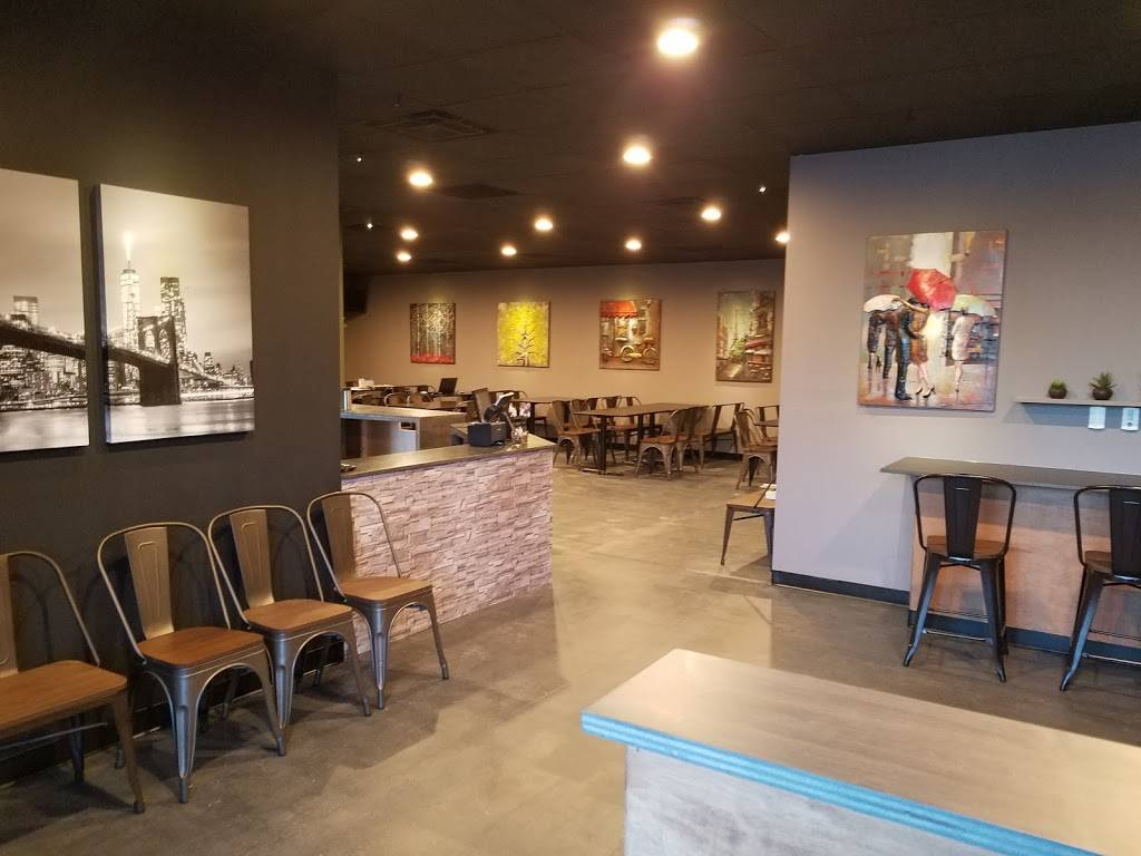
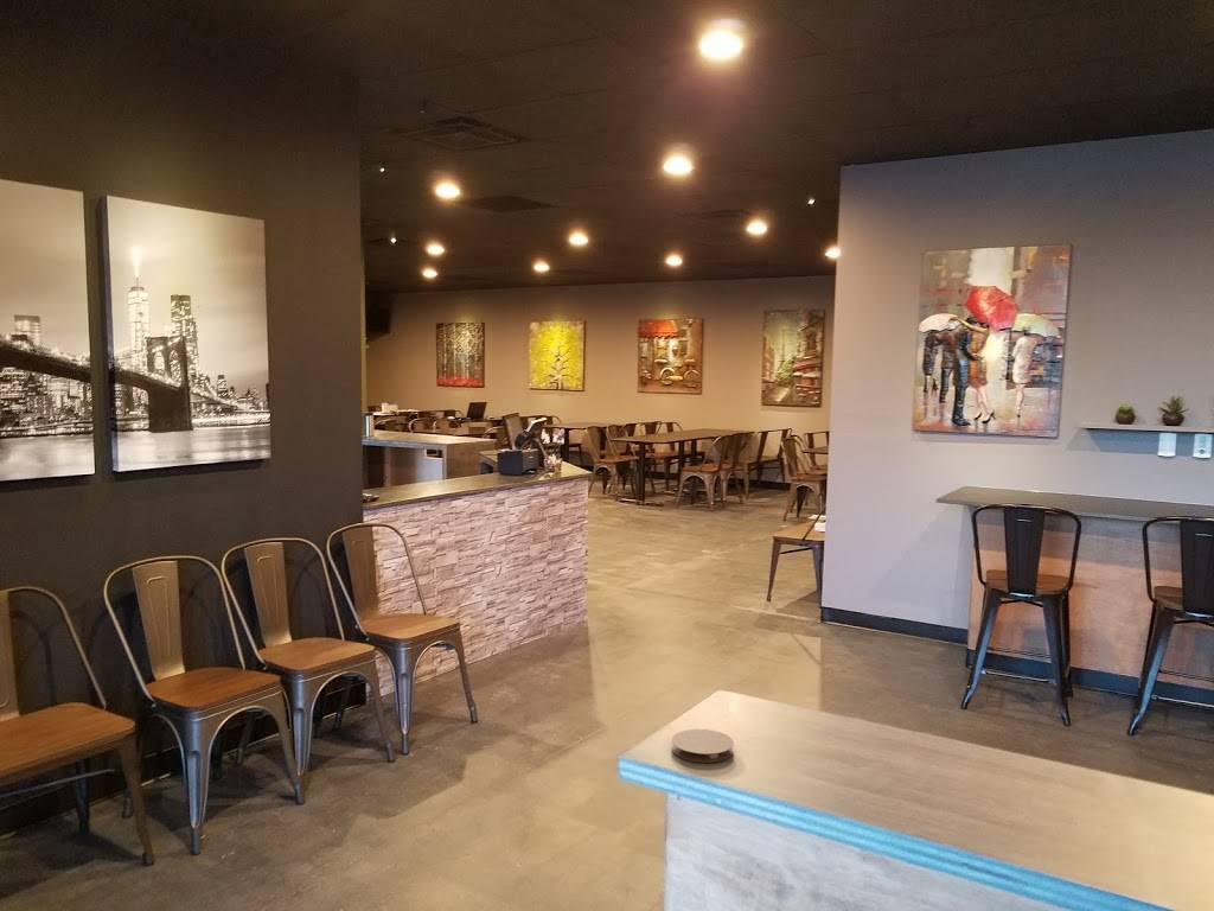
+ coaster (702, 745)
